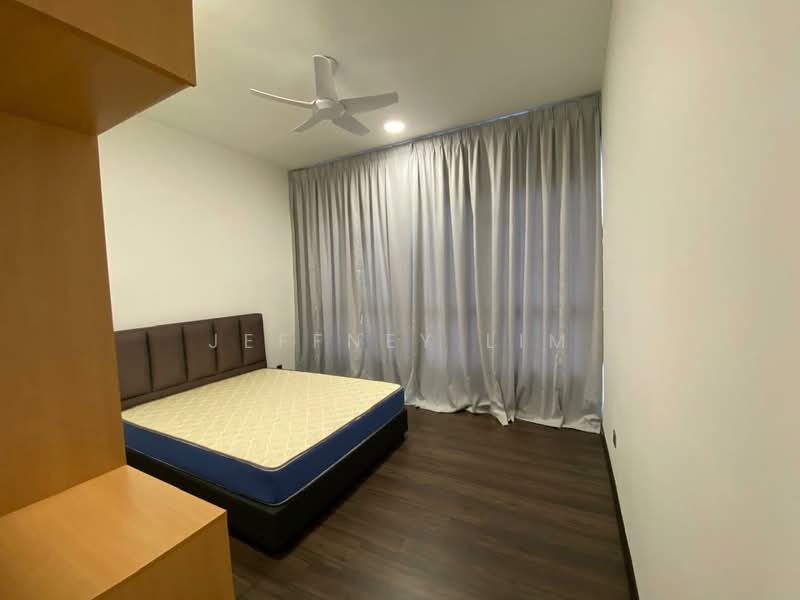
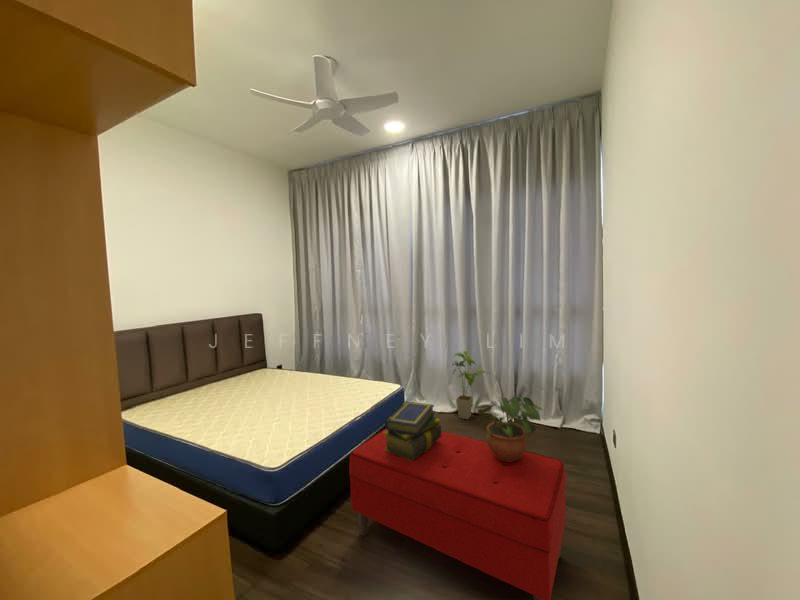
+ potted plant (512, 425)
+ stack of books (413, 427)
+ bench (453, 500)
+ house plant (468, 384)
